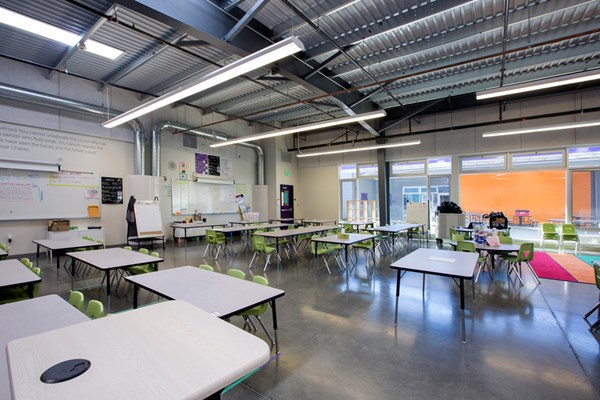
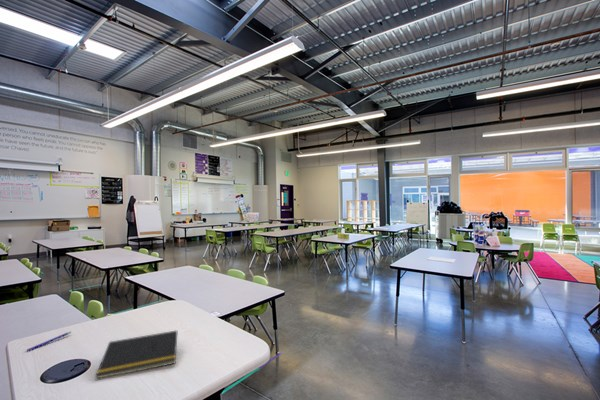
+ notepad (141, 352)
+ pen (50, 340)
